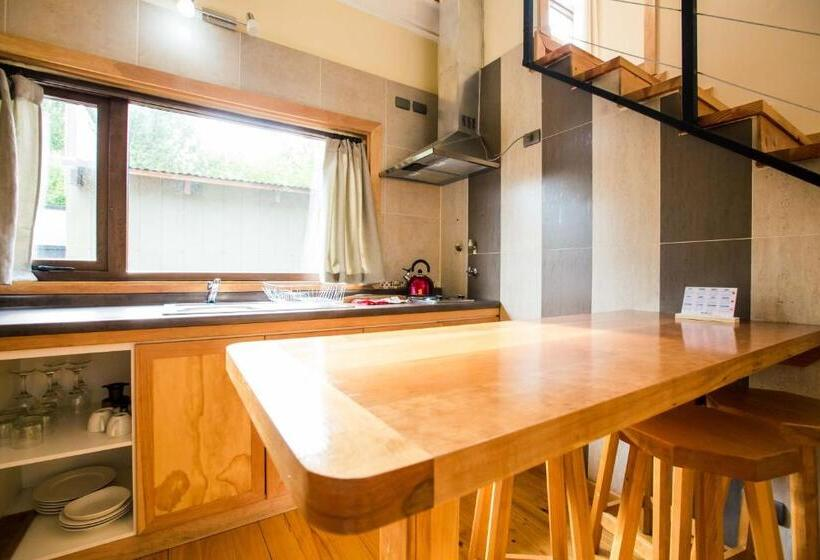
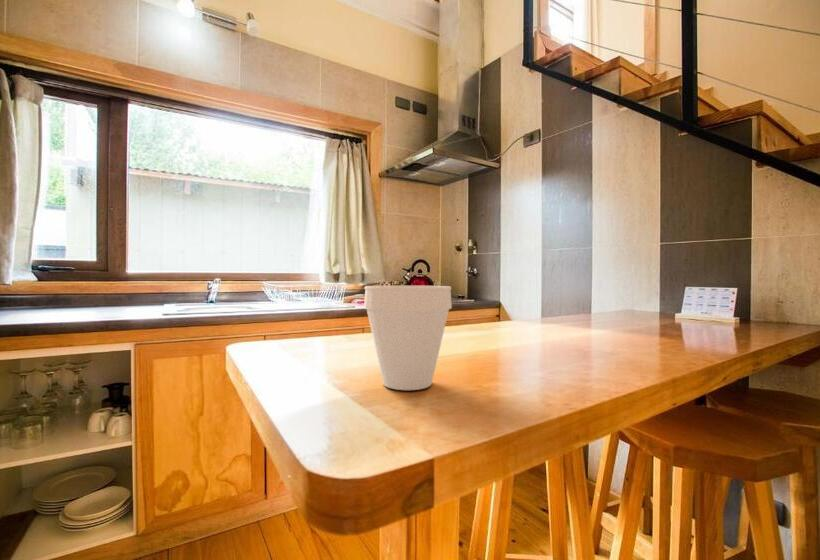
+ cup (407, 334)
